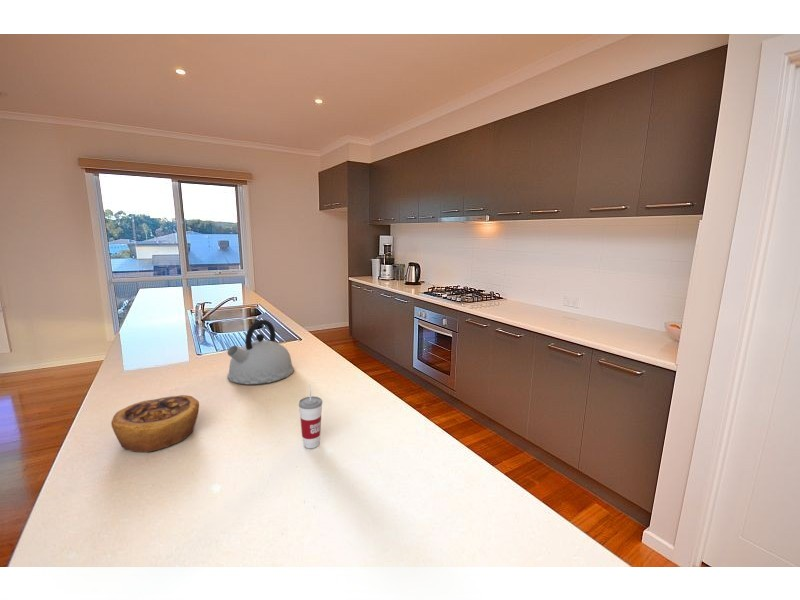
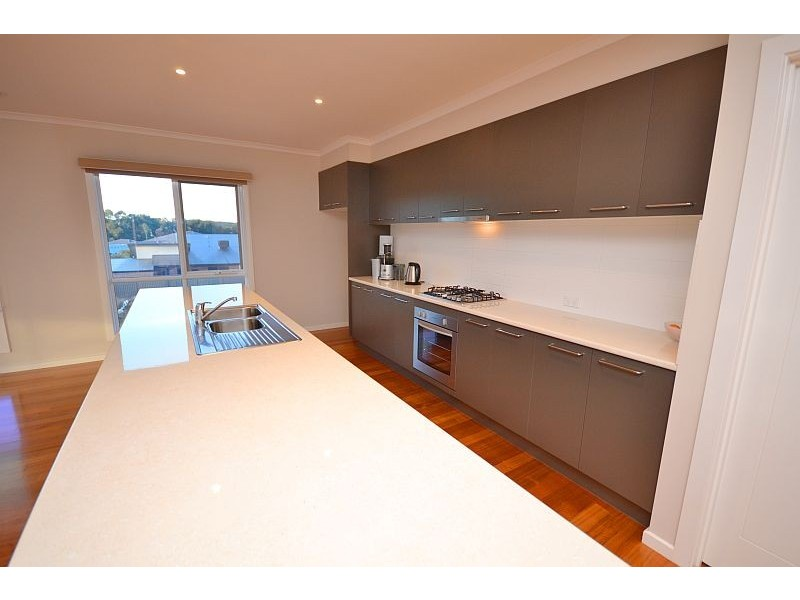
- kettle (258, 347)
- pastry (158, 420)
- cup (310, 415)
